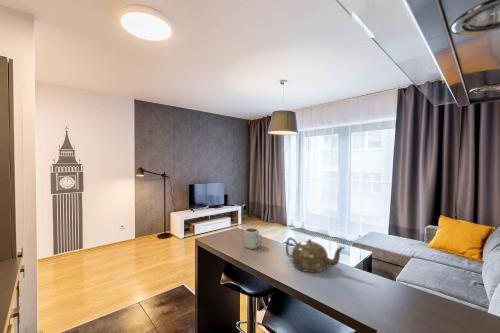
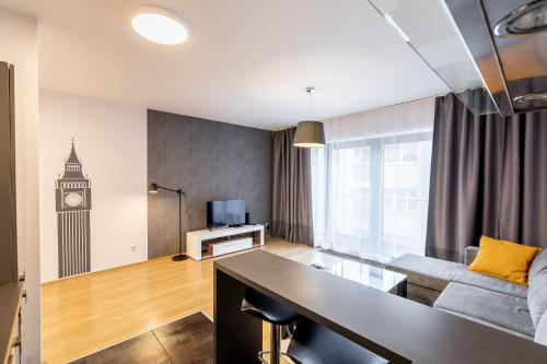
- teapot (312, 252)
- cup (253, 238)
